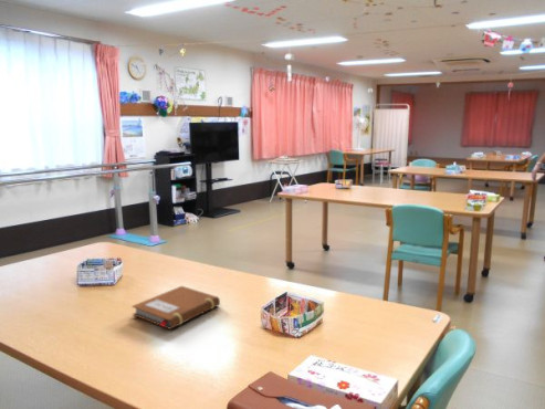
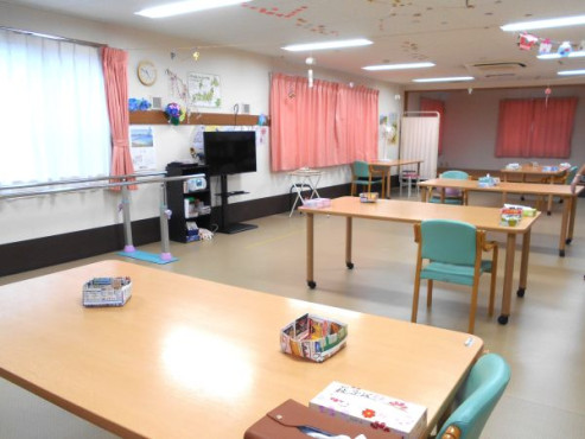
- notebook (176, 306)
